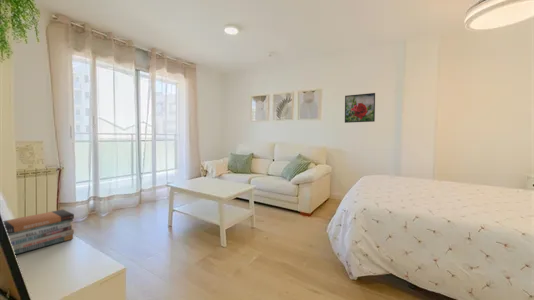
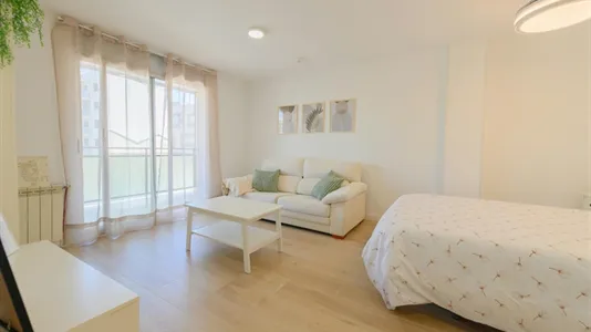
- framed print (359, 108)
- book stack (36, 231)
